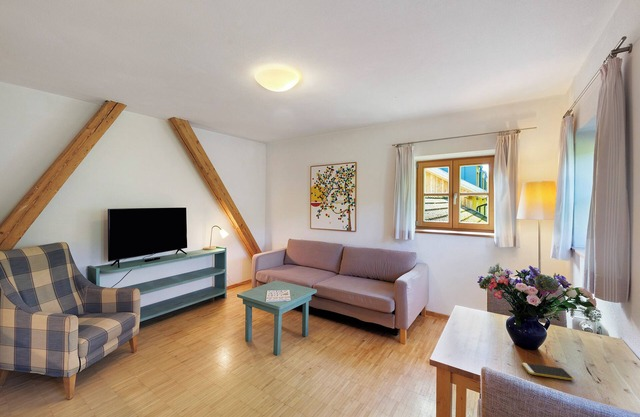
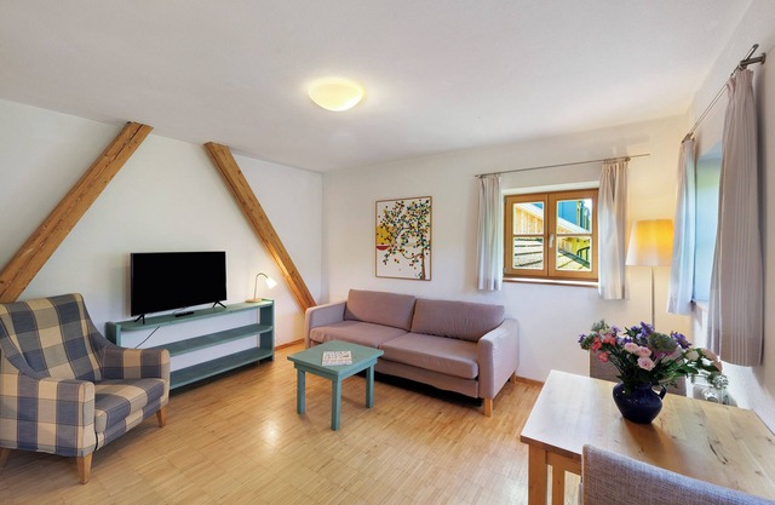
- smartphone (546, 371)
